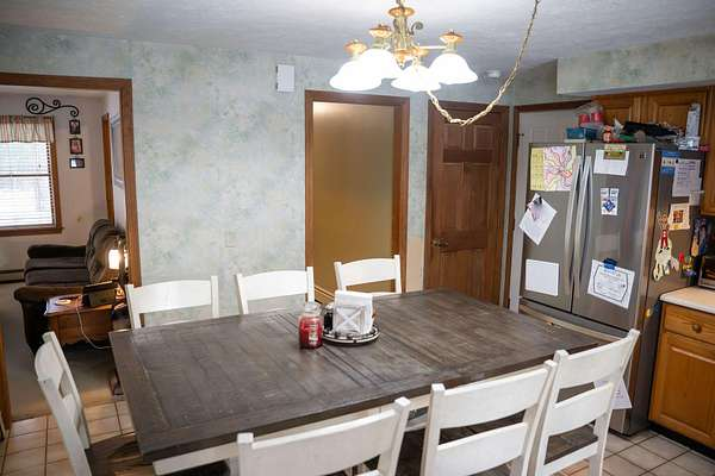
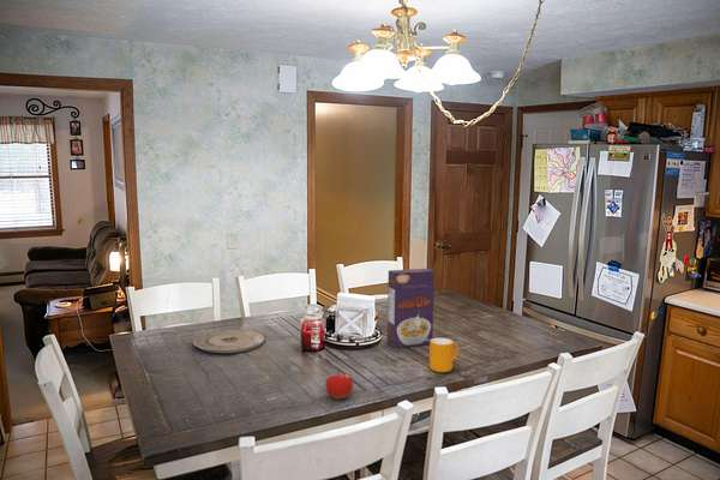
+ fruit (338, 384)
+ mug (444, 354)
+ plate (229, 341)
+ cereal box (410, 307)
